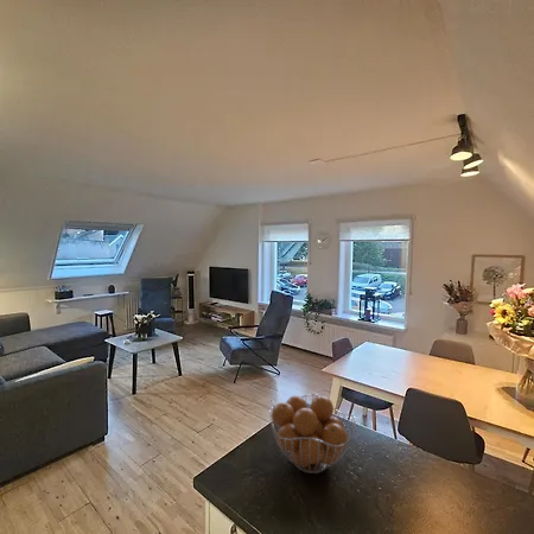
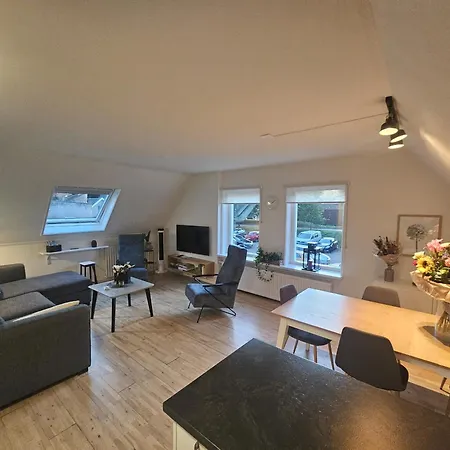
- fruit basket (311, 431)
